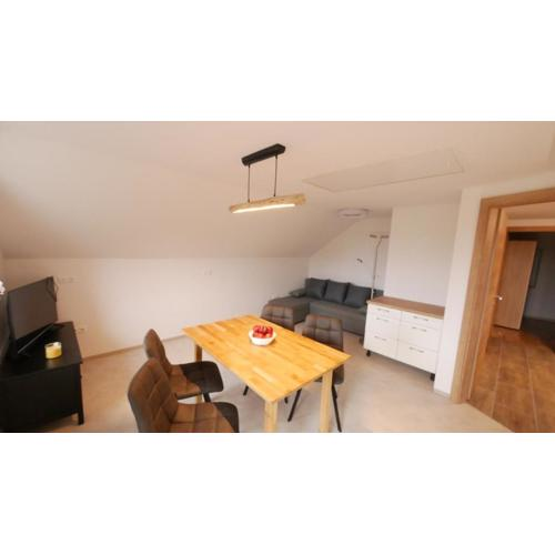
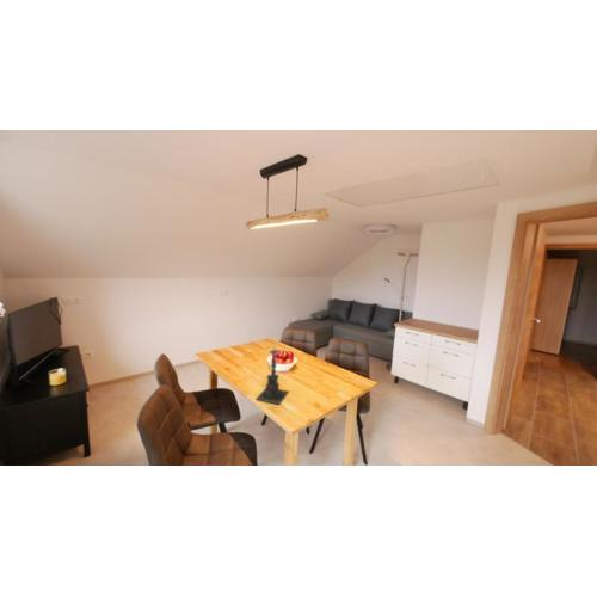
+ candle holder (273, 369)
